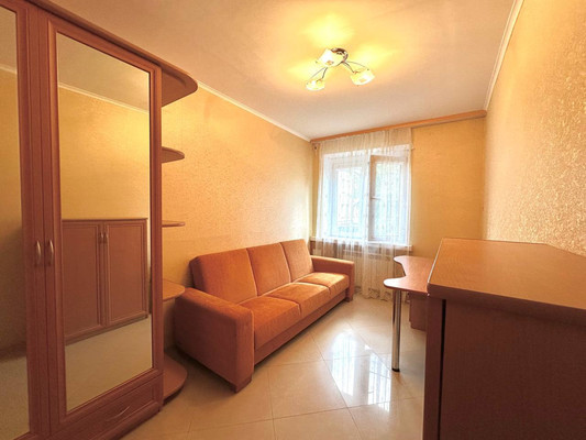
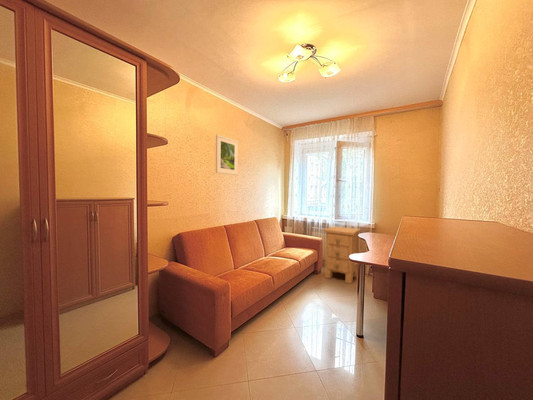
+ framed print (227, 156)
+ nightstand (341, 253)
